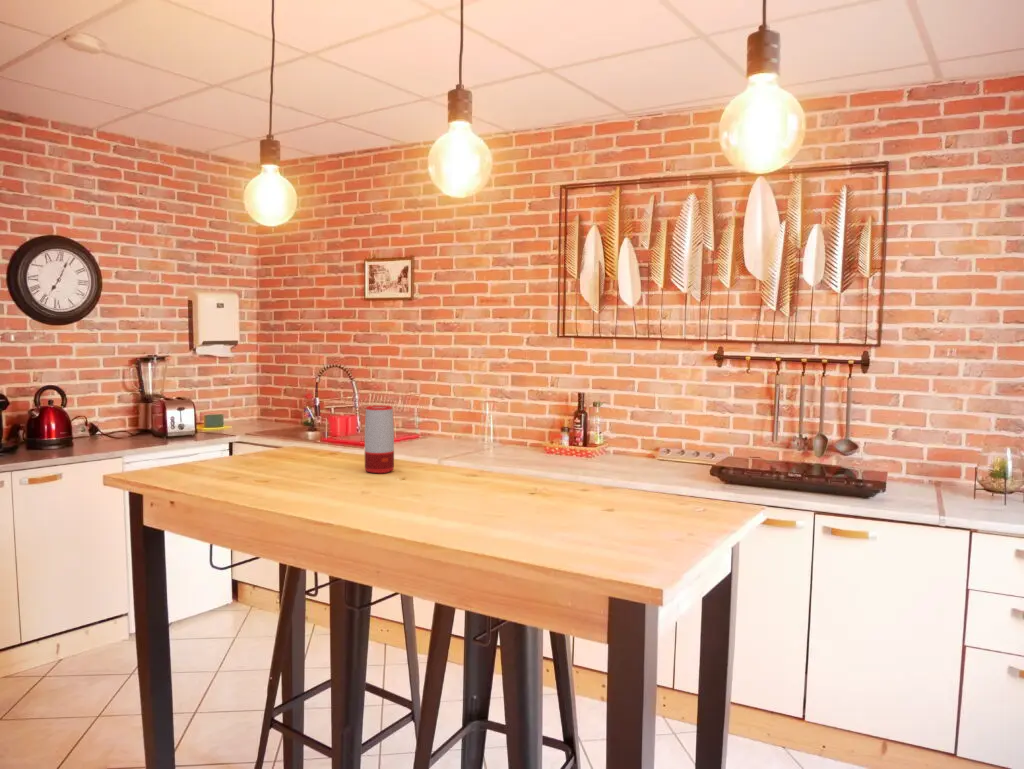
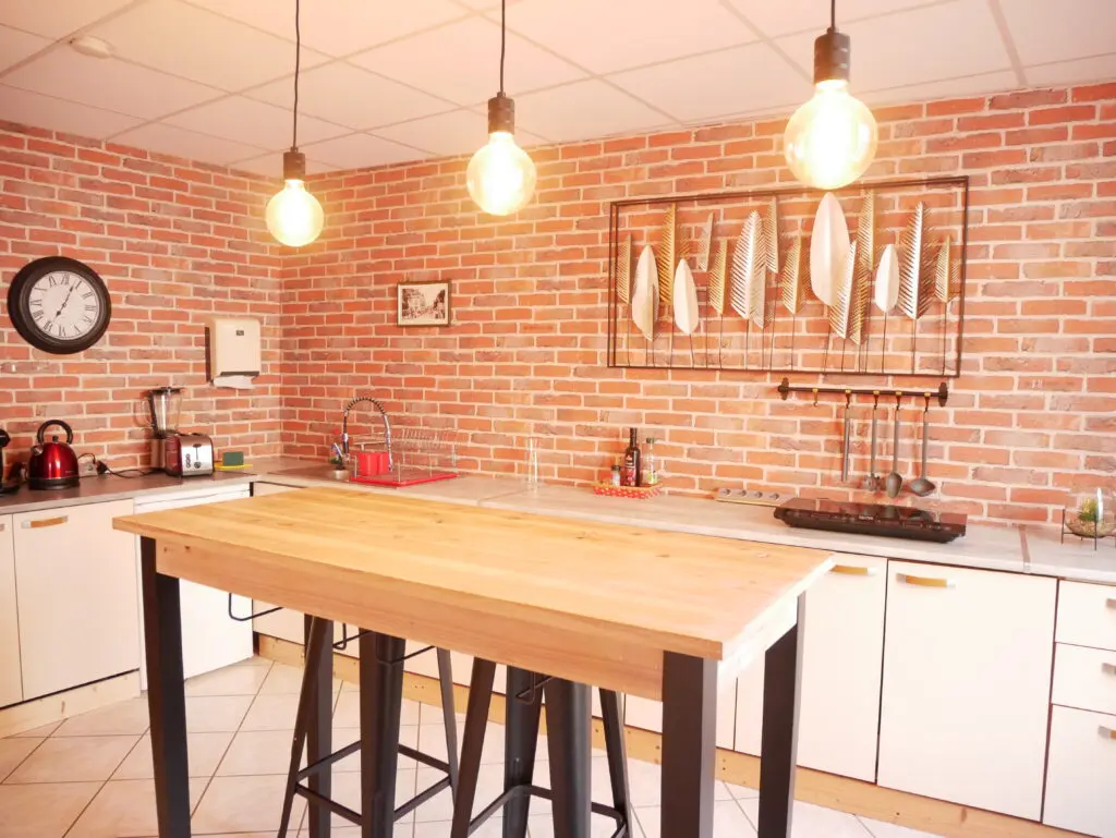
- speaker (379, 438)
